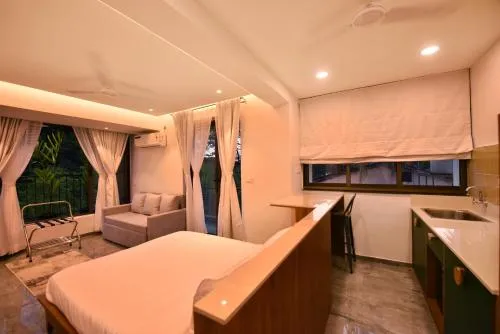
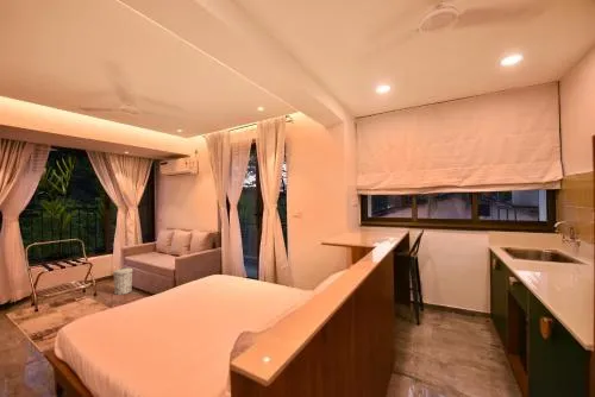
+ trash can (123, 279)
